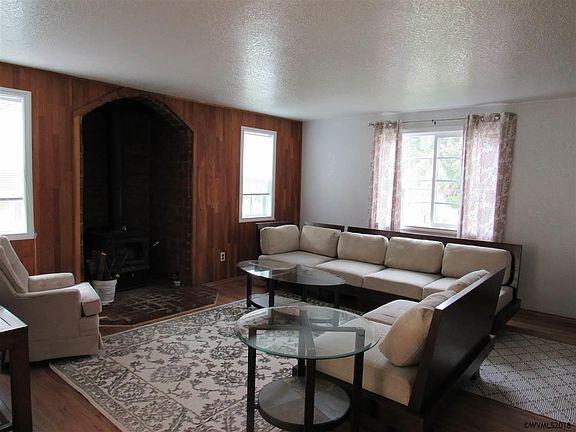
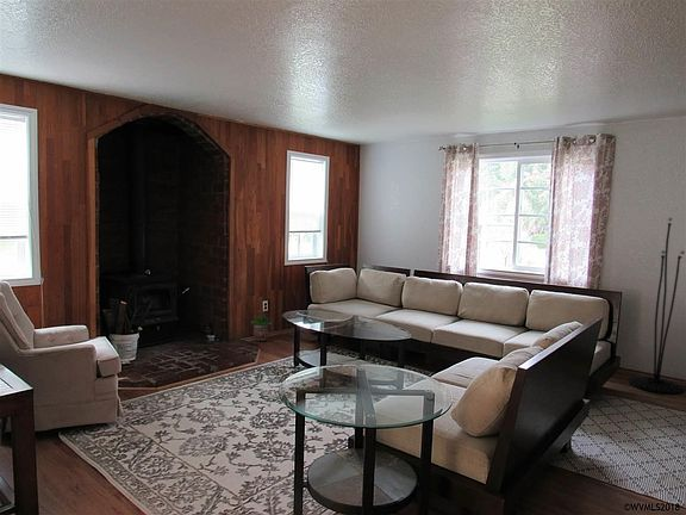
+ floor lamp (663, 303)
+ potted plant (260, 327)
